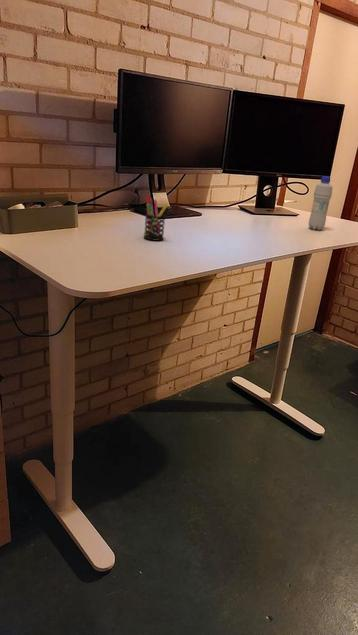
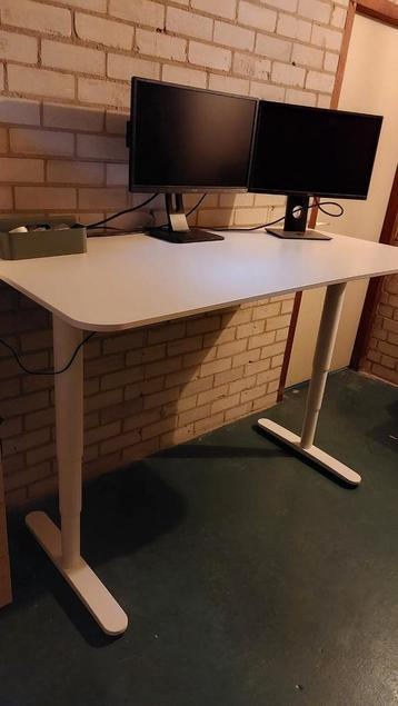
- pen holder (152, 217)
- bottle (320, 203)
